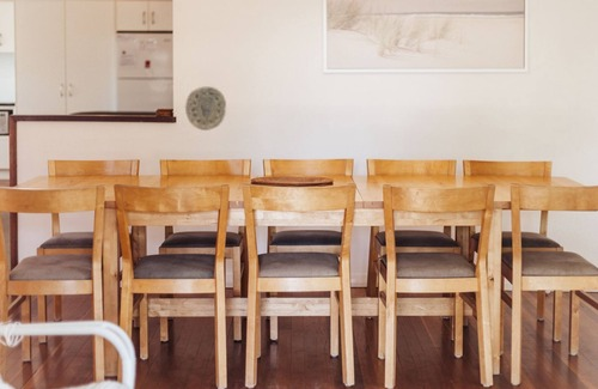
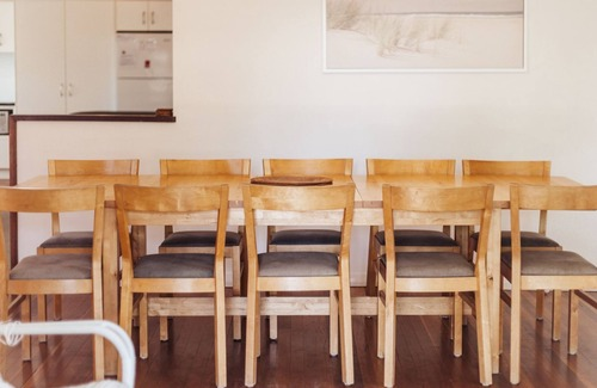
- decorative plate (206, 108)
